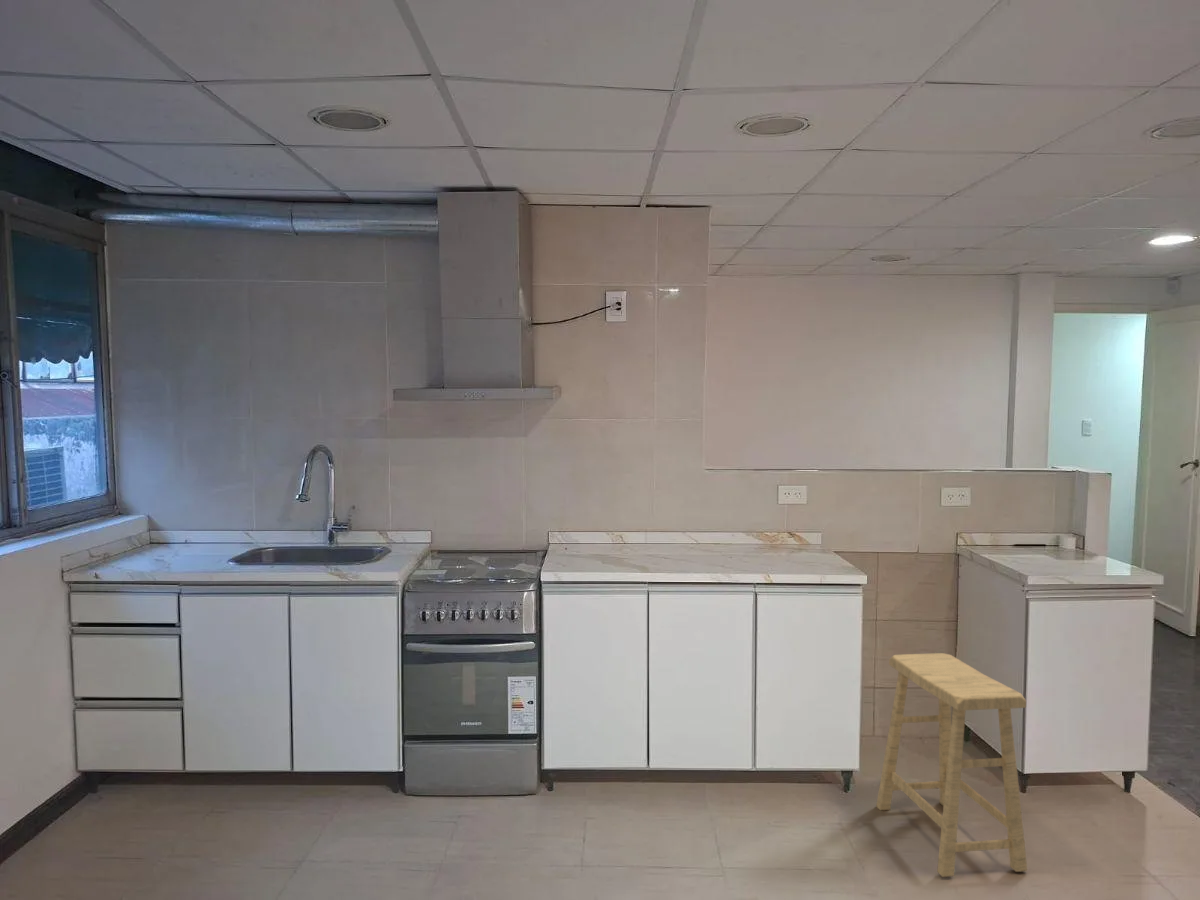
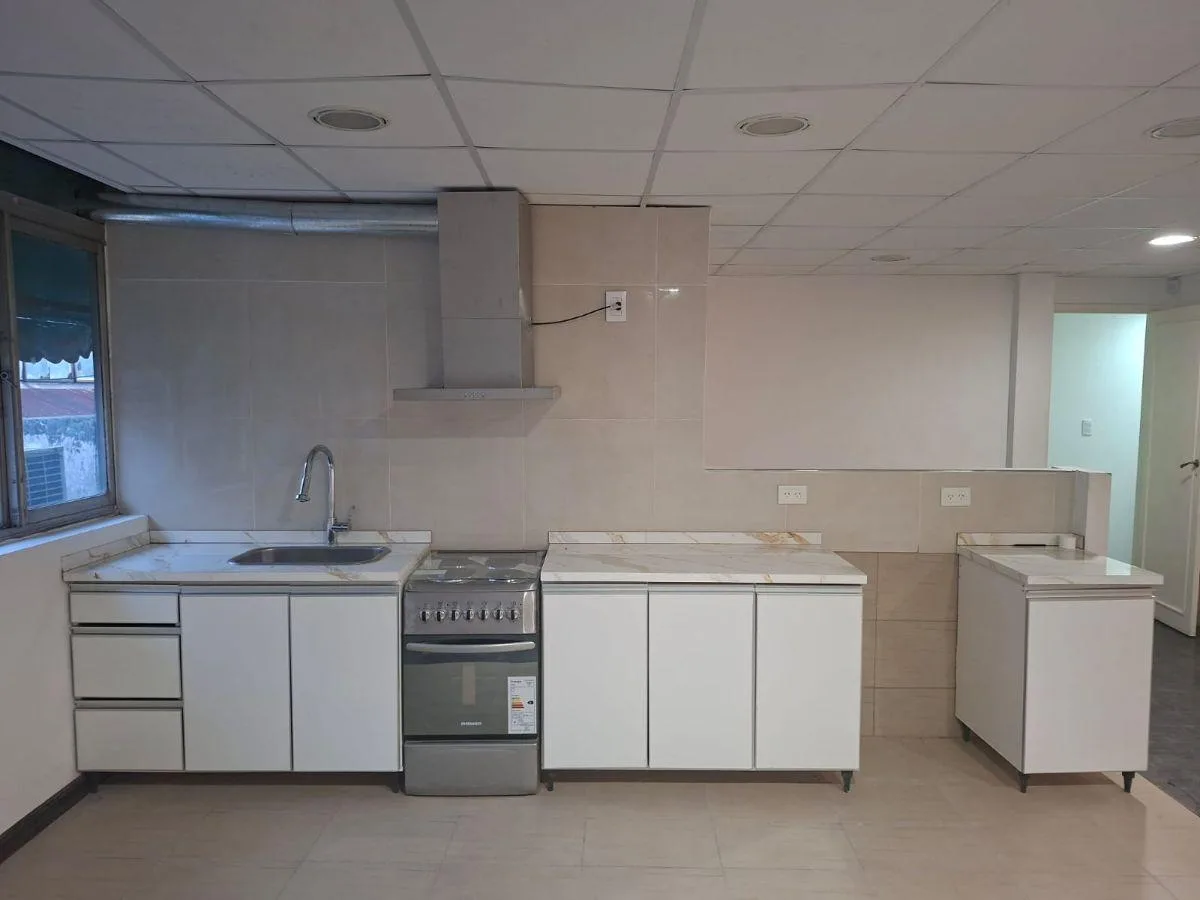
- stool (949, 755)
